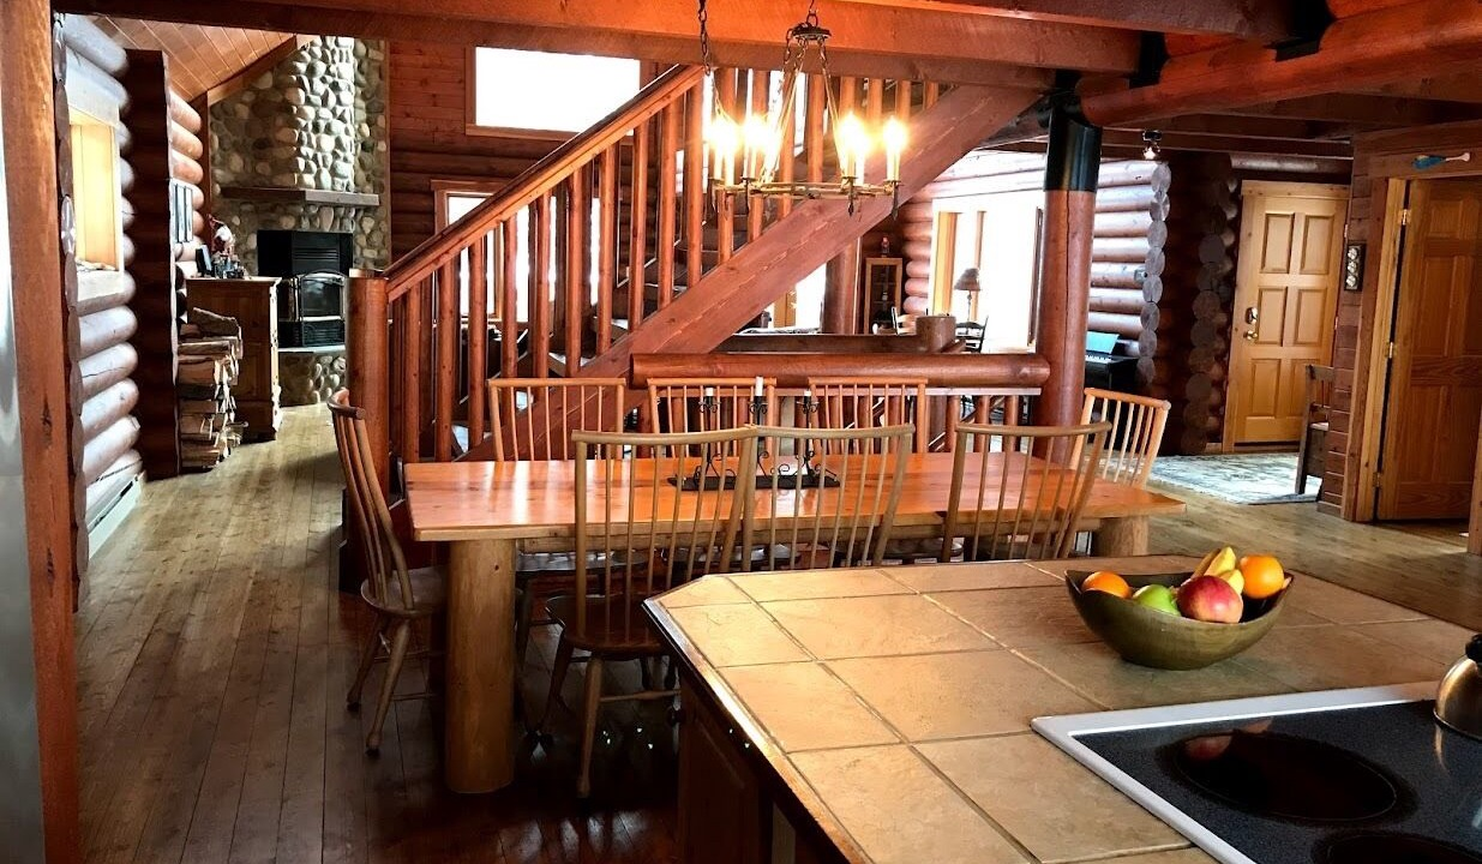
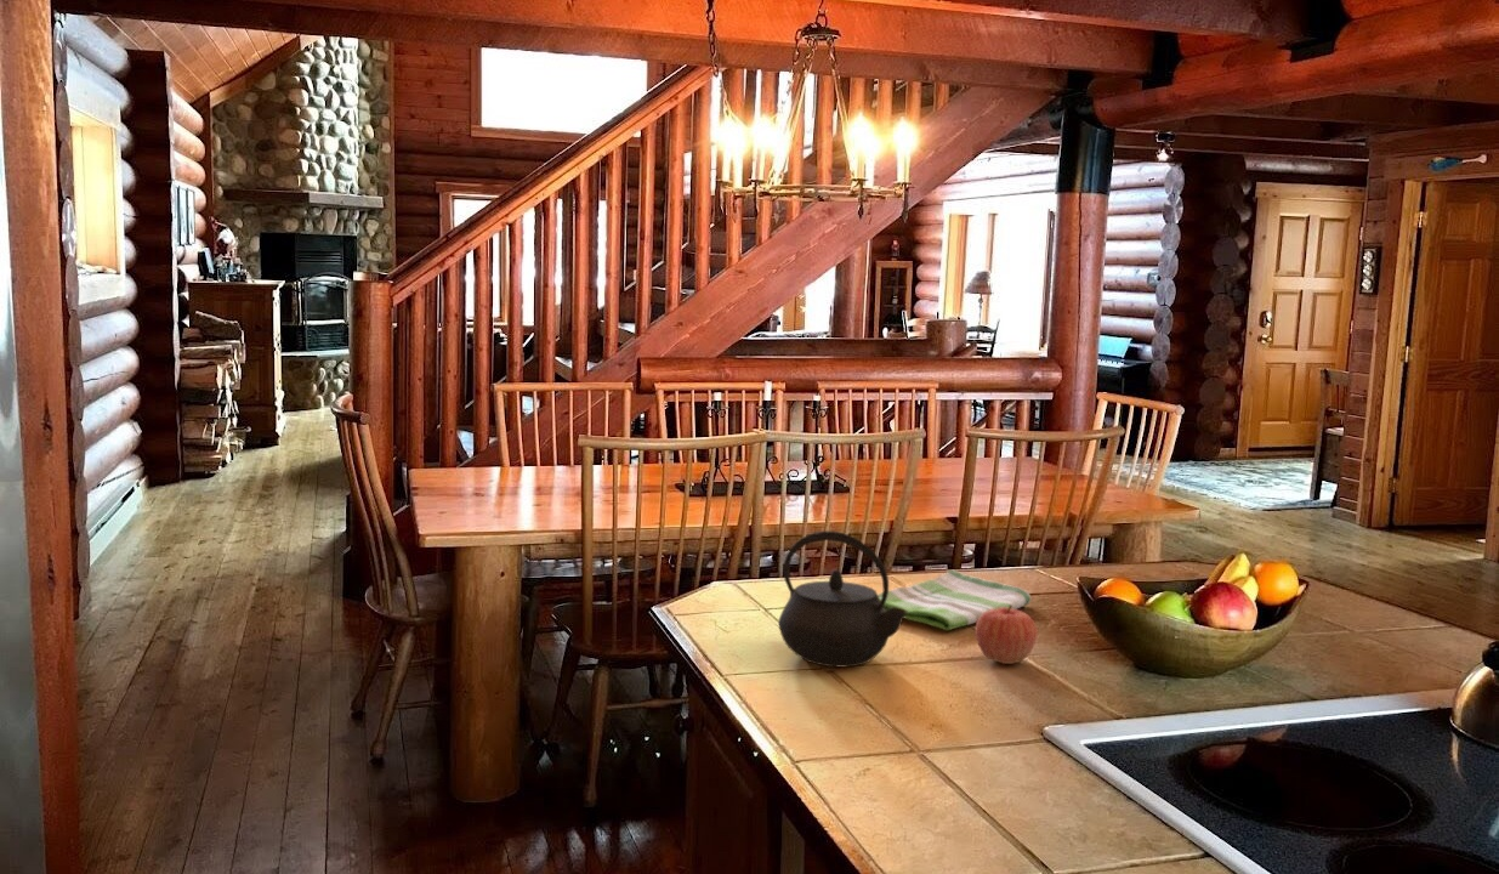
+ dish towel (950, 597)
+ apple (1005, 632)
+ kettle (842, 596)
